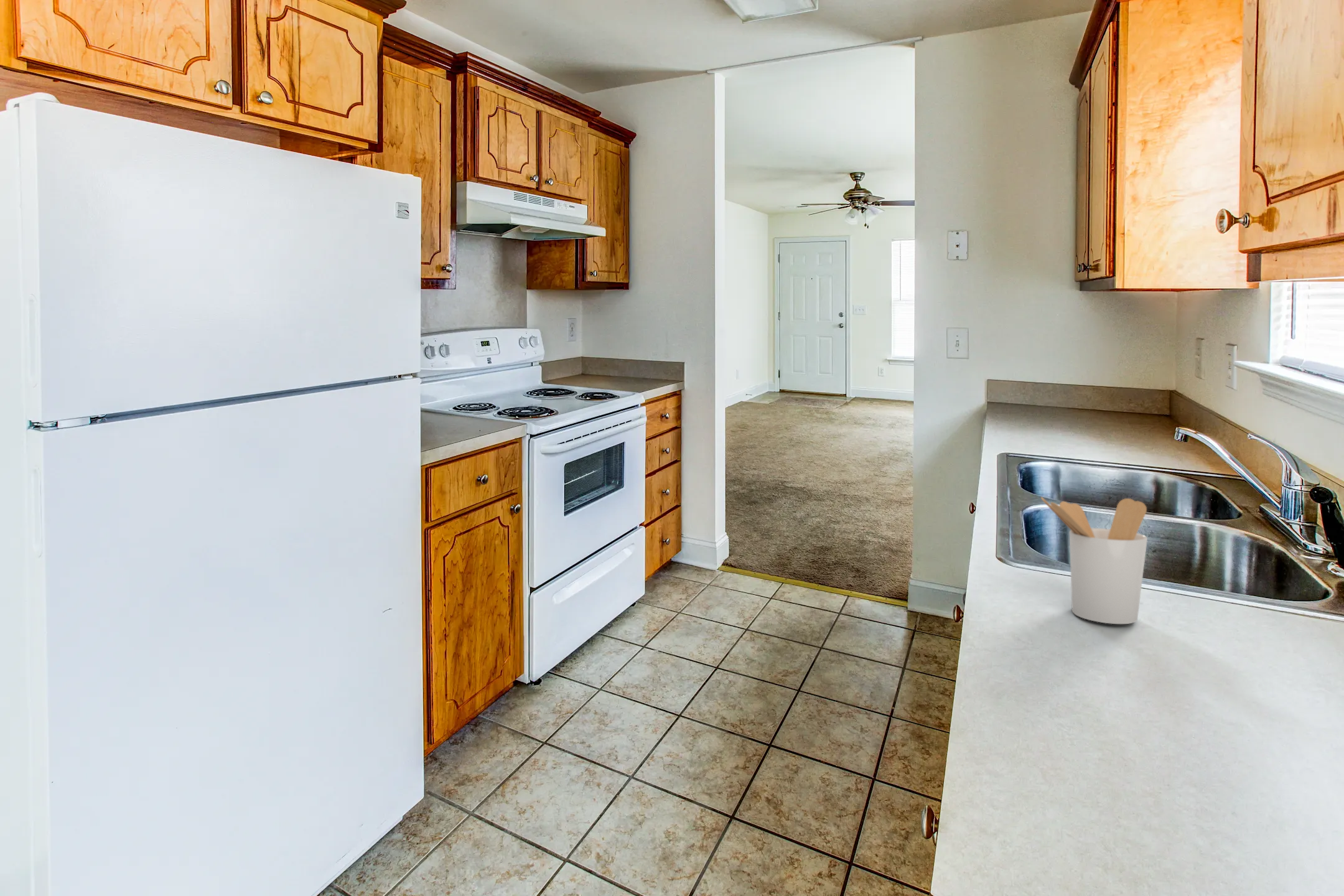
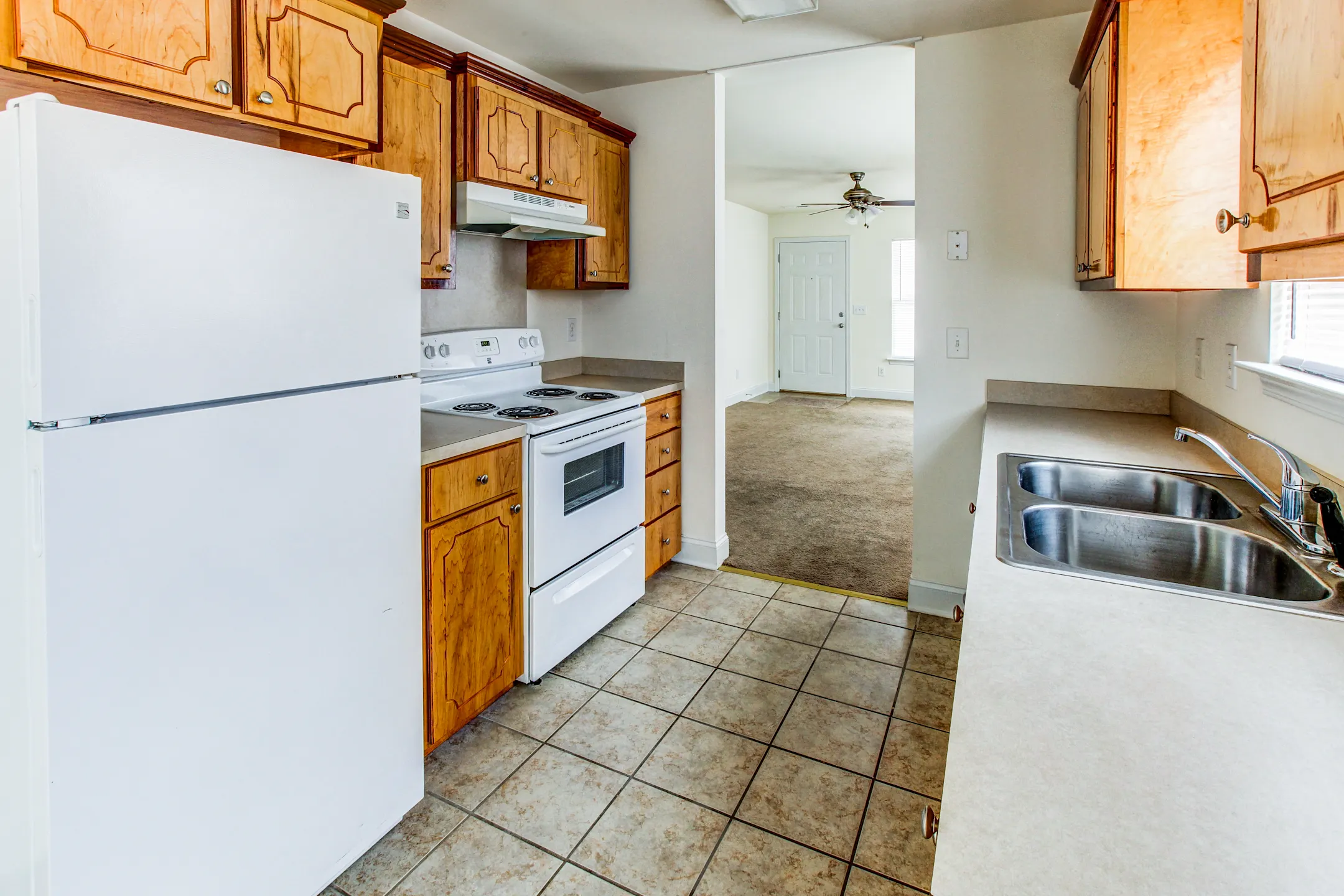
- utensil holder (1089, 555)
